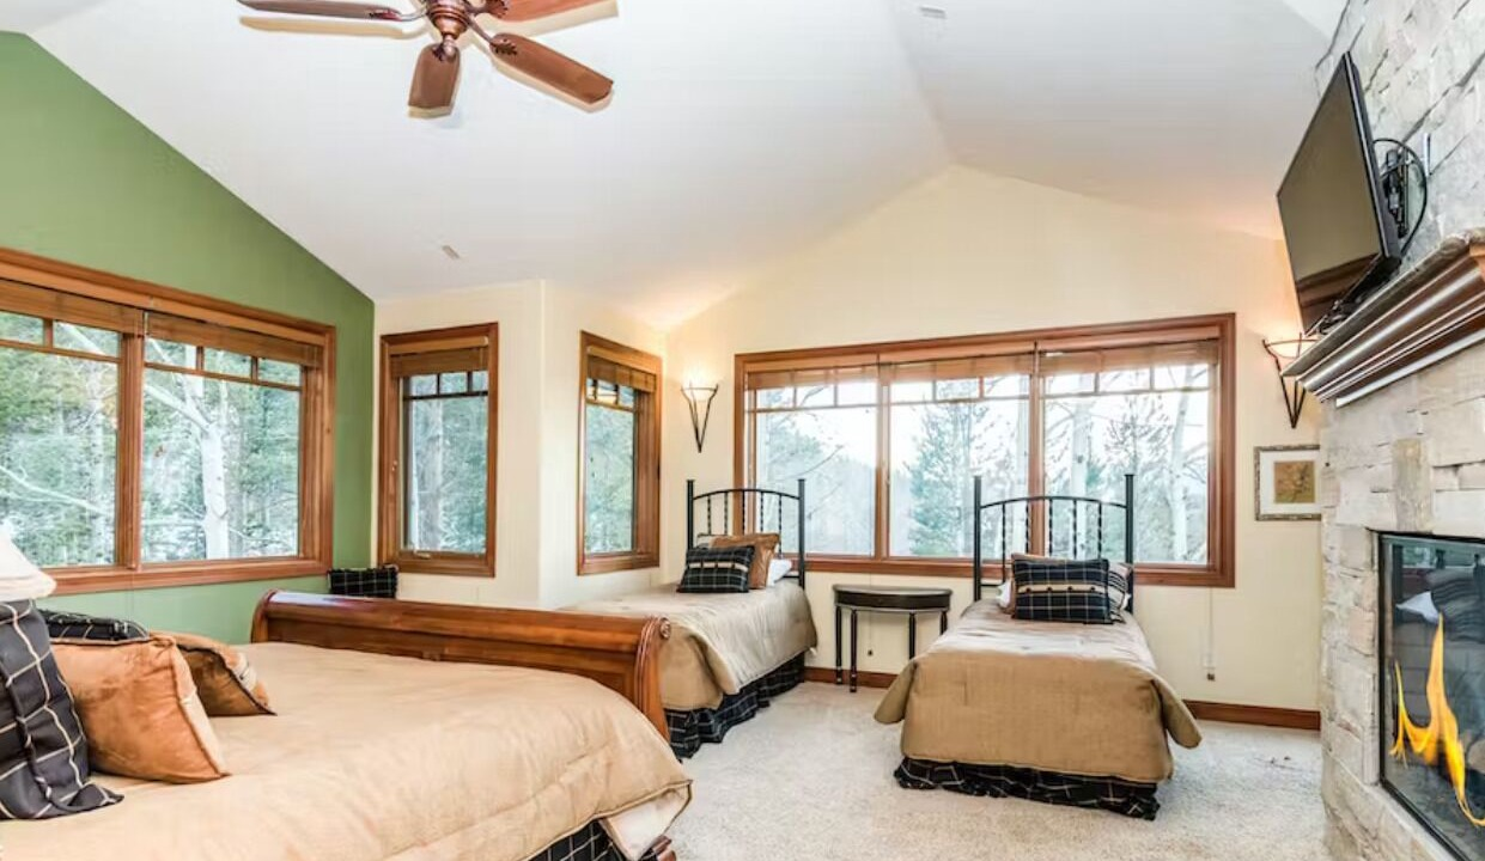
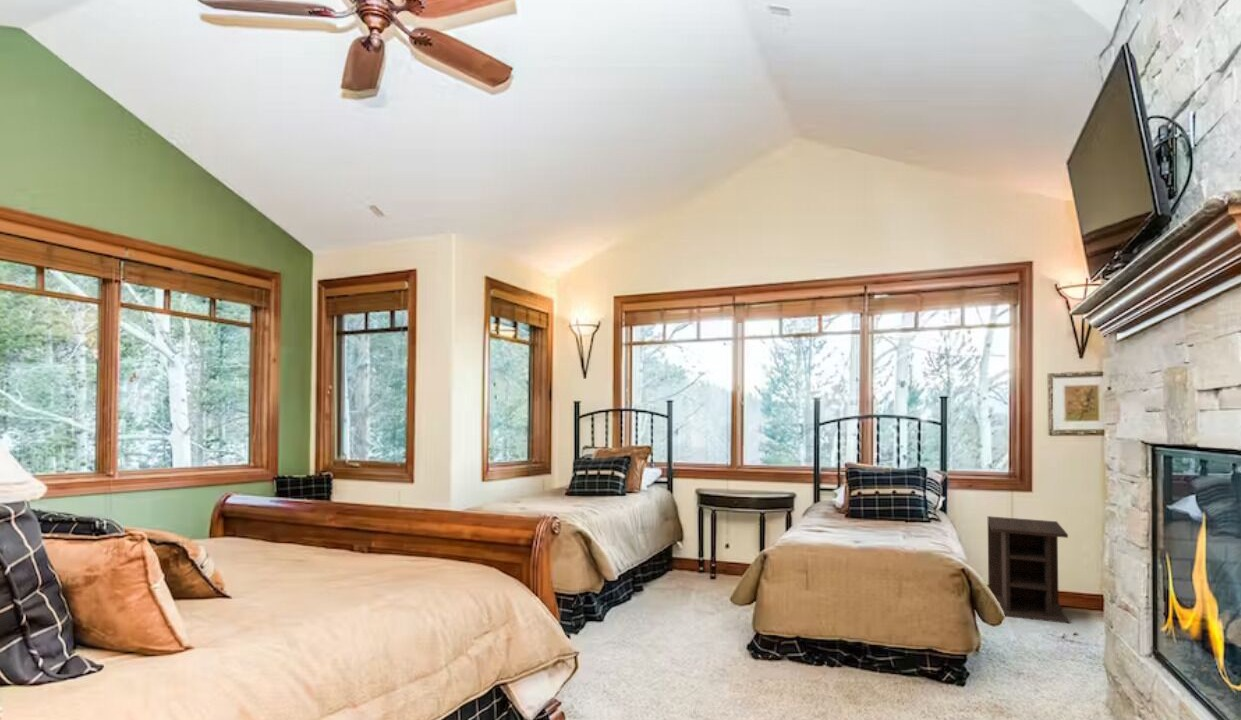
+ nightstand (1025, 567)
